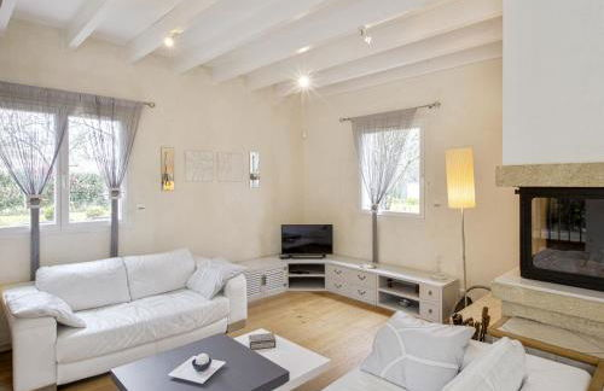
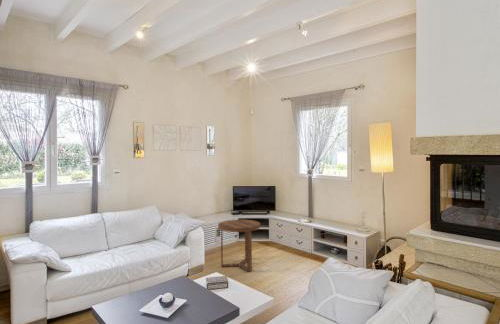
+ side table (245, 244)
